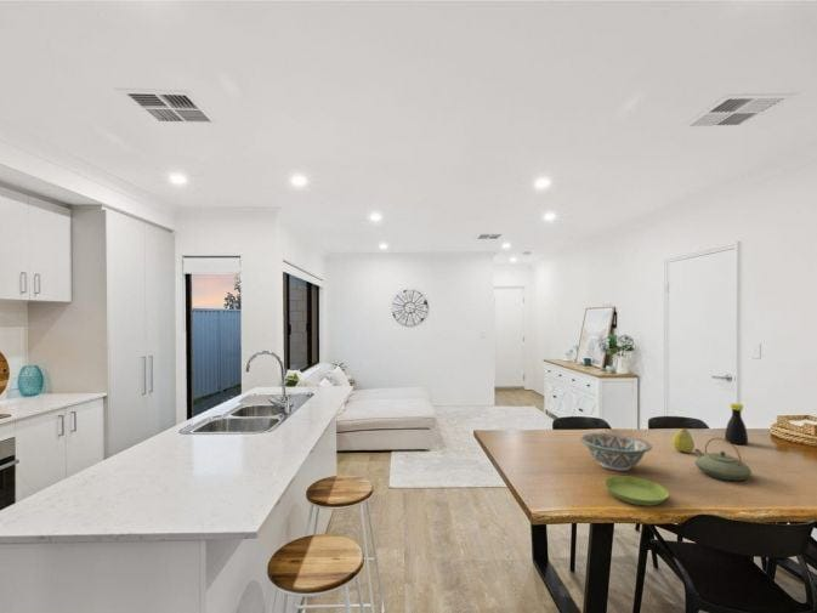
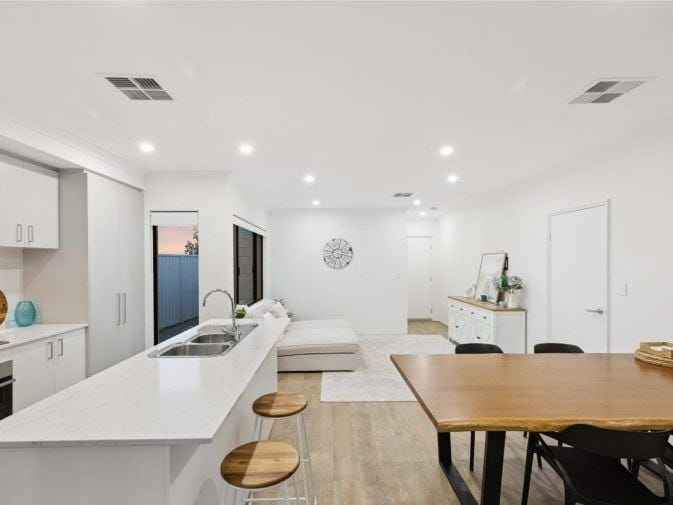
- teapot (719, 455)
- saucer (635, 490)
- bottle (736, 422)
- decorative bowl (614, 453)
- fruit (682, 439)
